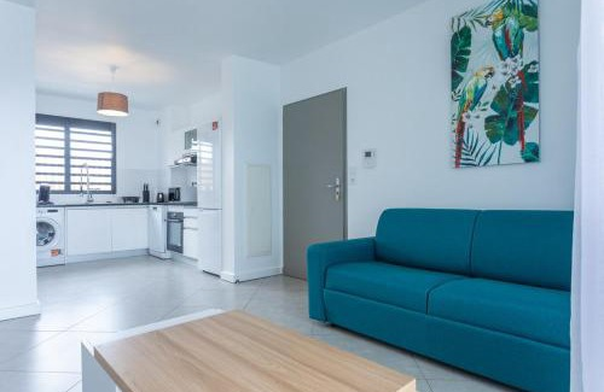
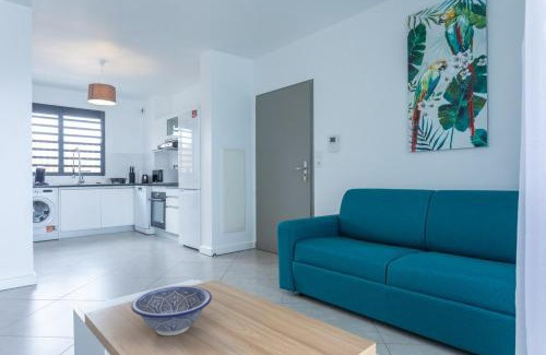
+ decorative bowl (173, 312)
